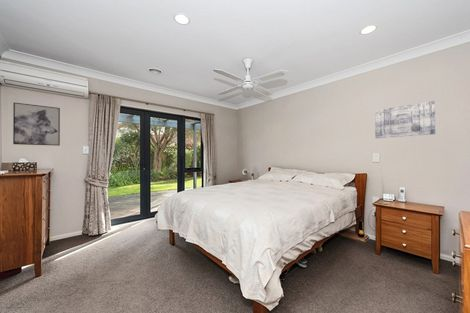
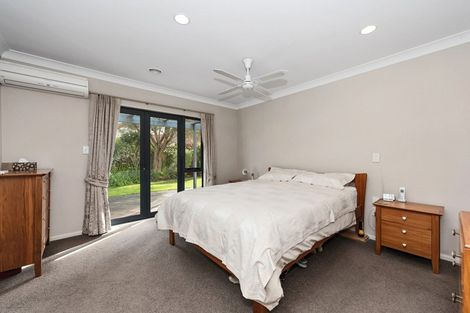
- wall art (37, 125)
- wall art (402, 121)
